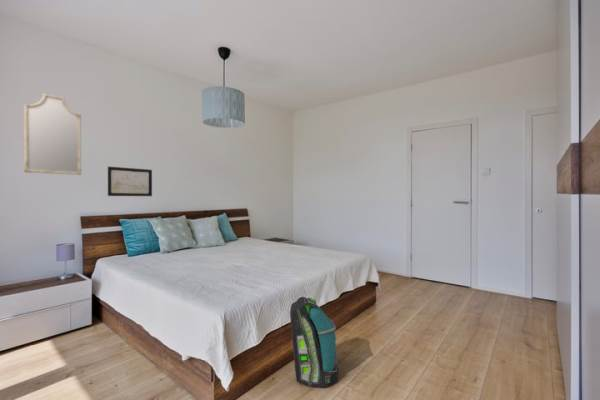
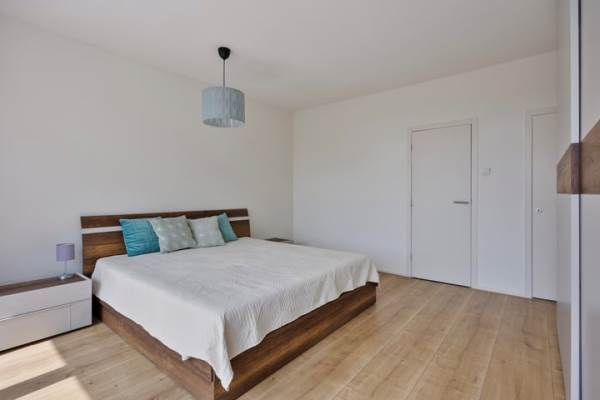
- wall art (131, 182)
- backpack (311, 338)
- home mirror (54, 134)
